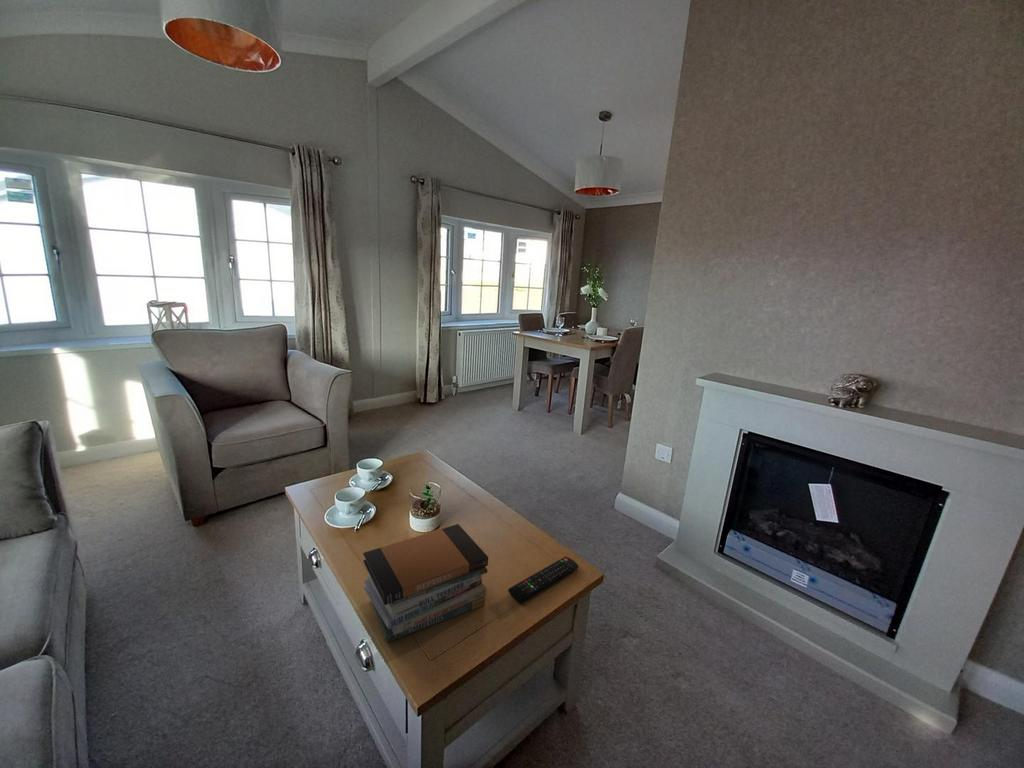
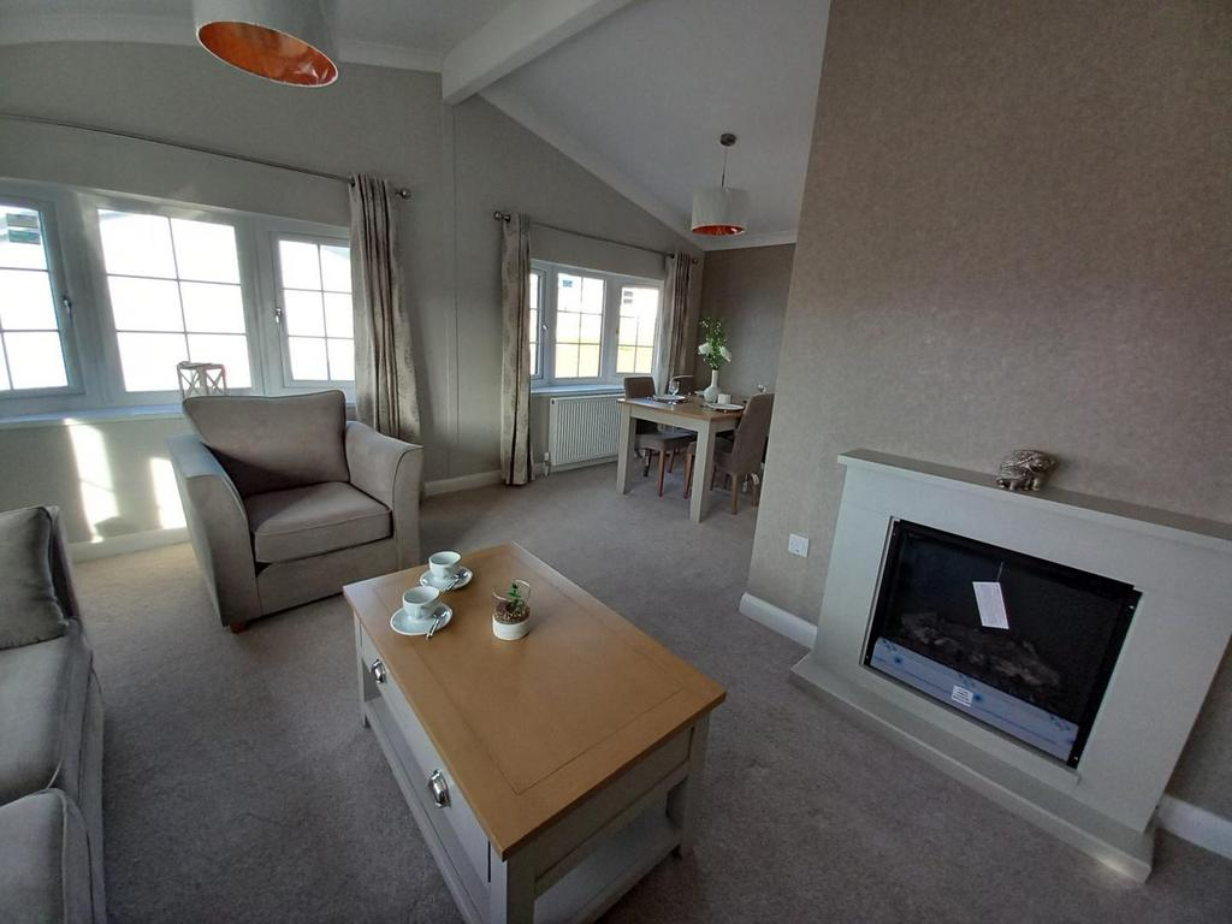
- remote control (545, 578)
- book stack (426, 579)
